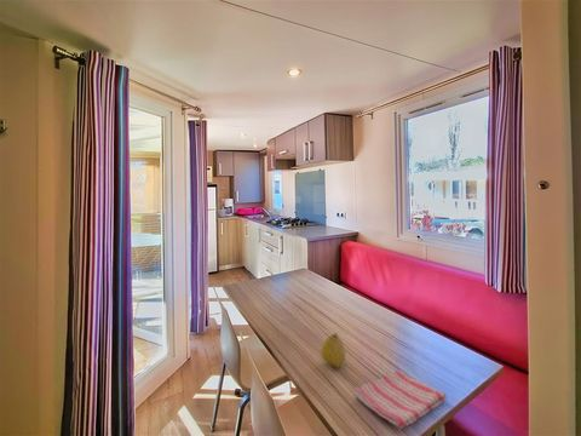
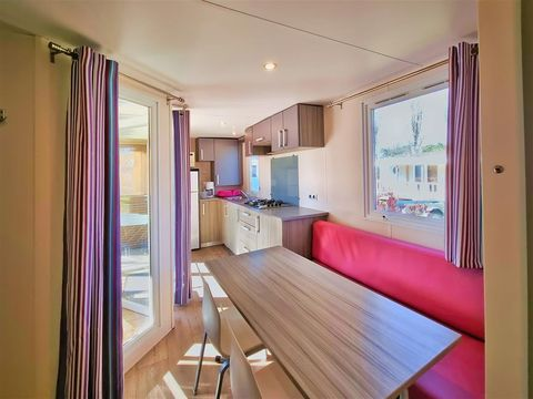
- fruit (333, 348)
- dish towel (399, 394)
